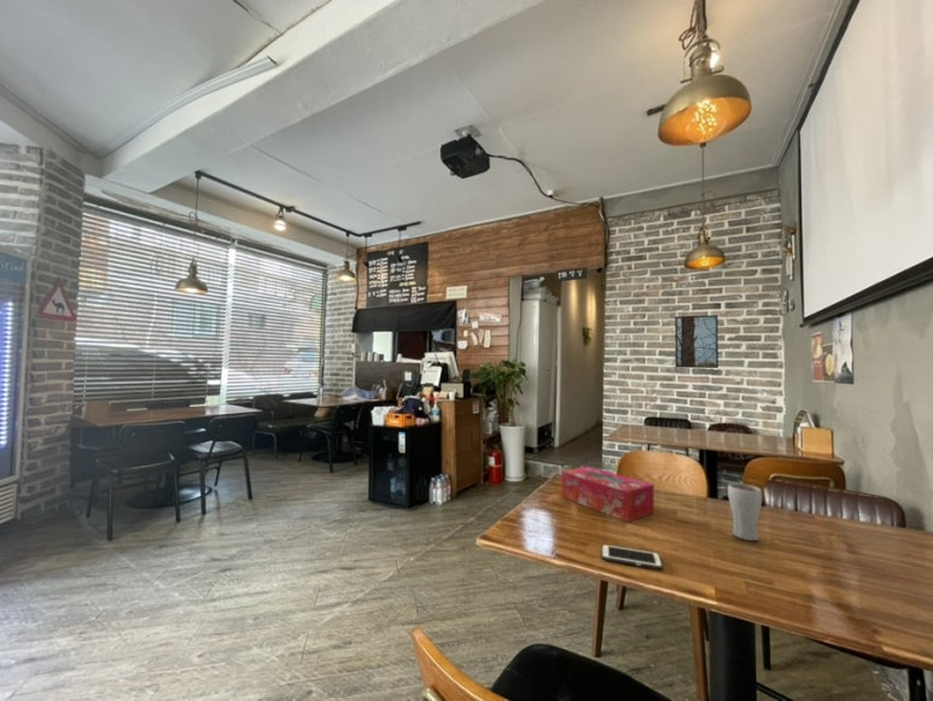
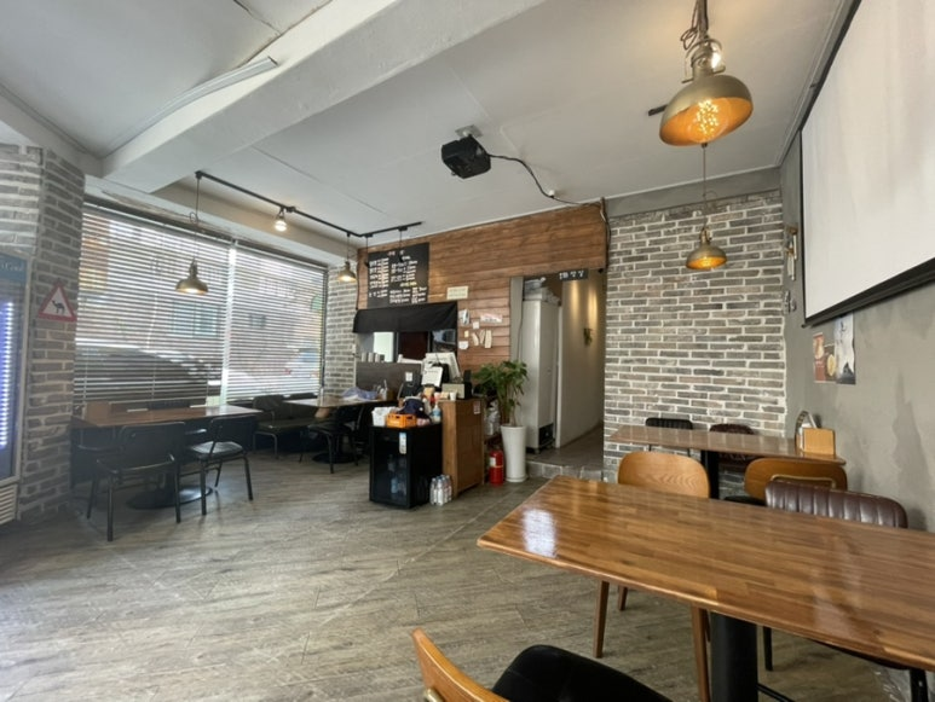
- drinking glass (745, 512)
- tissue box (605, 491)
- cell phone (630, 556)
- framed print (695, 341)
